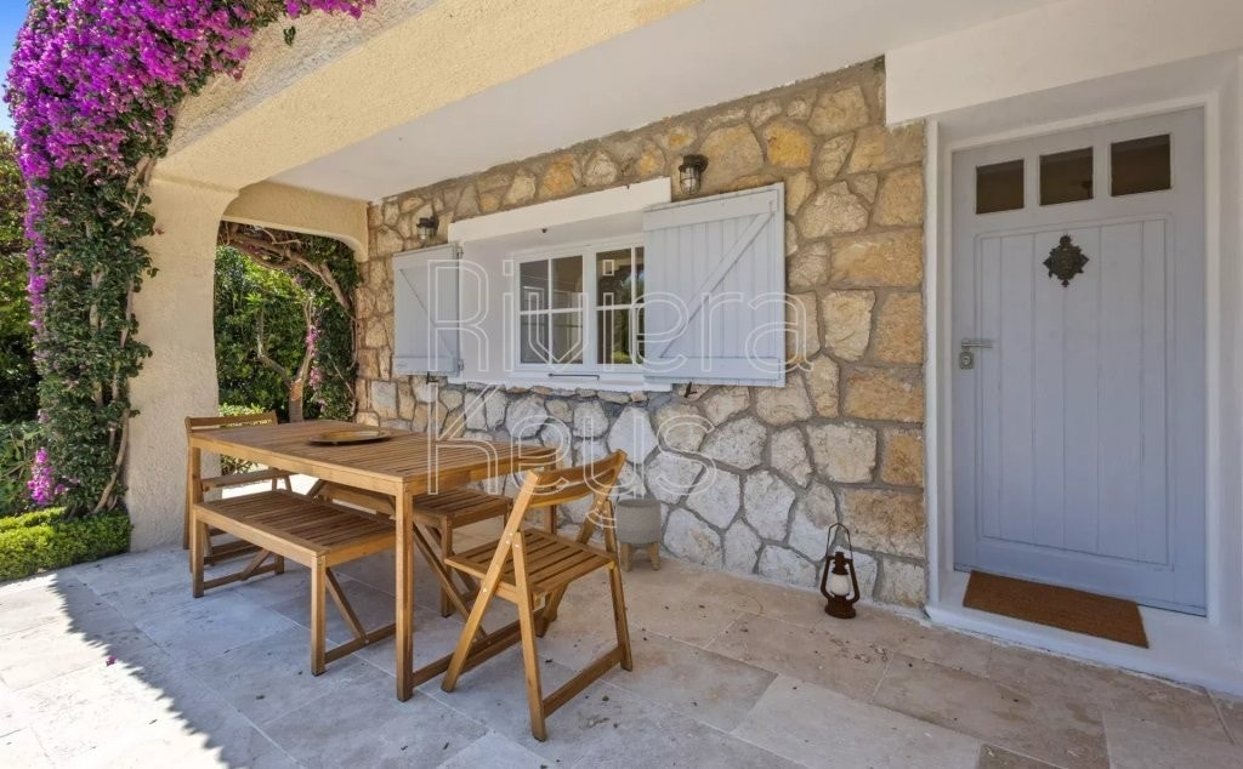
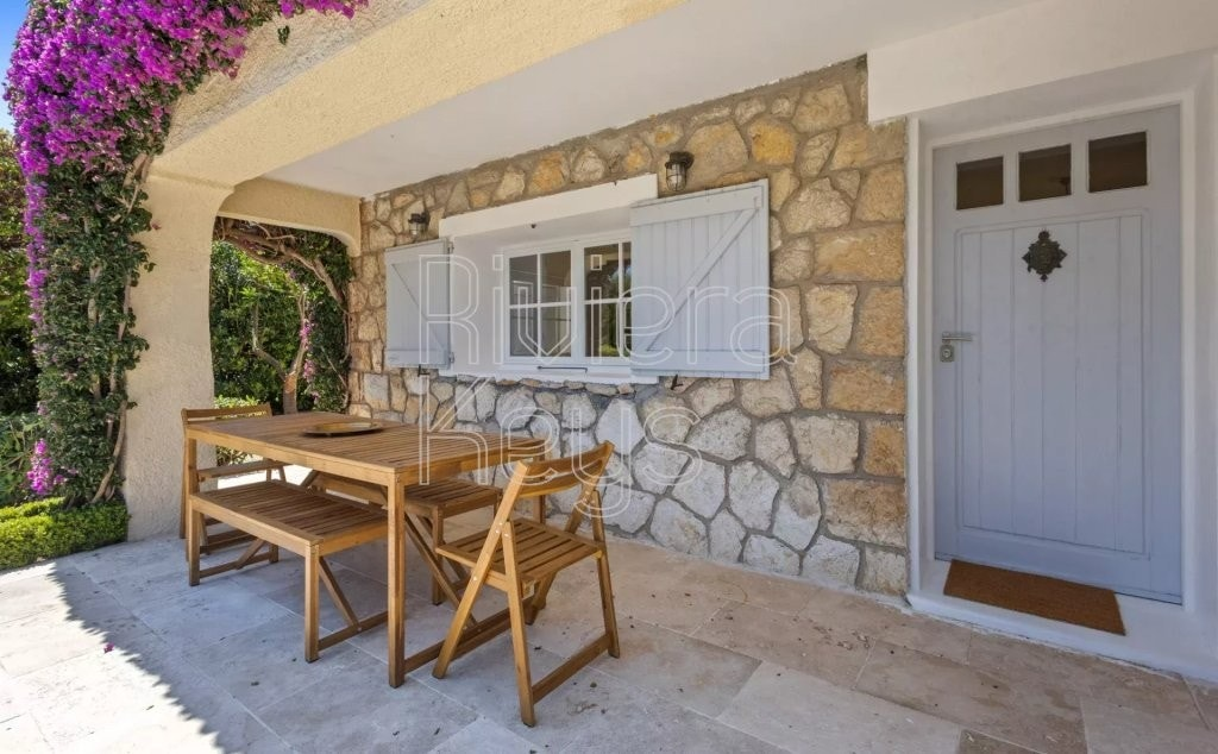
- lantern (839, 566)
- planter (638, 534)
